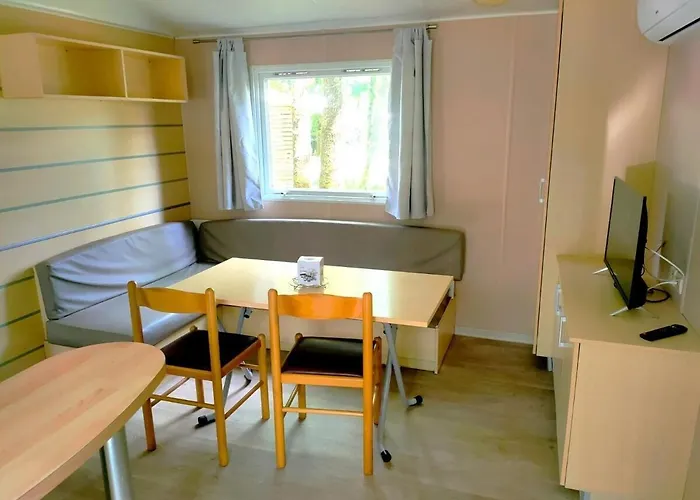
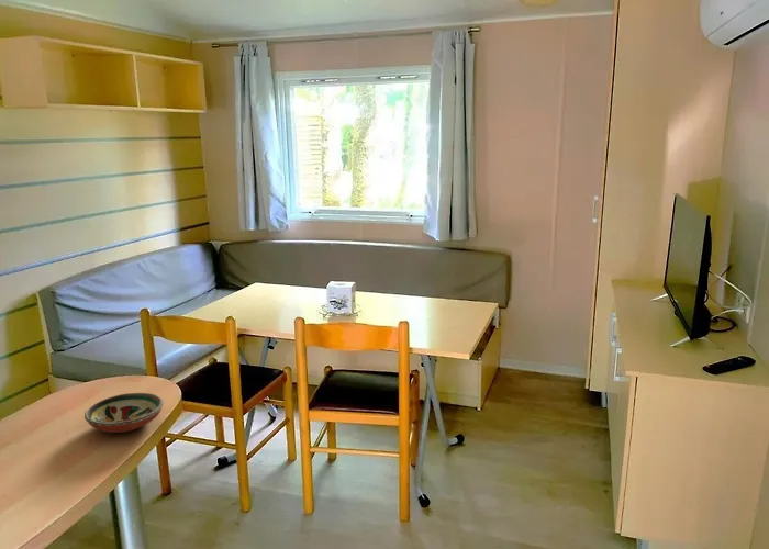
+ decorative bowl (125, 415)
